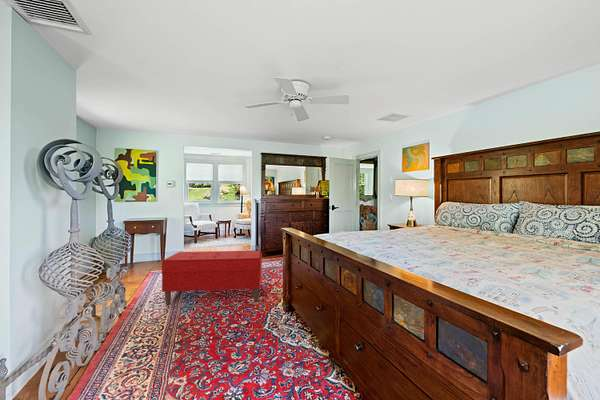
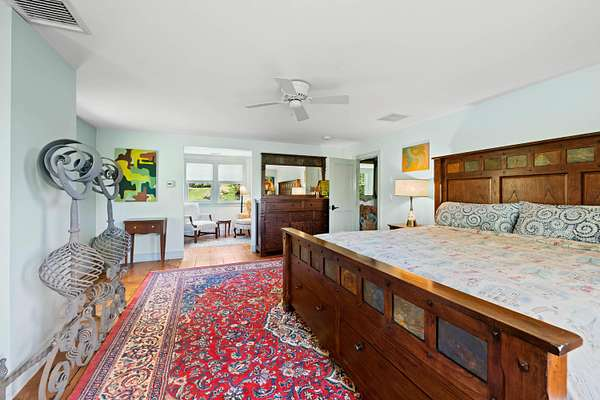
- bench (216, 275)
